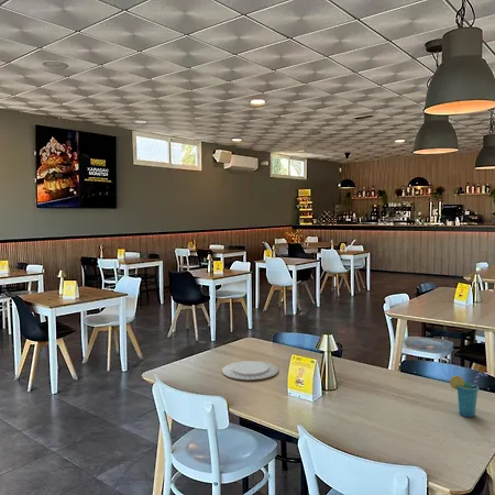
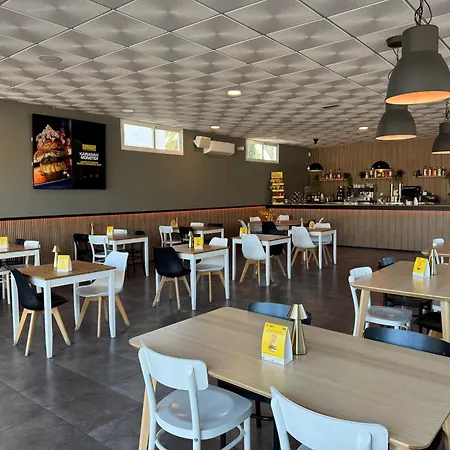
- chinaware (250, 369)
- cup (469, 393)
